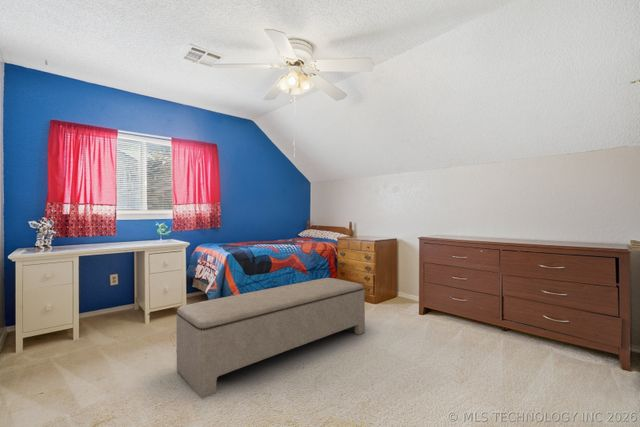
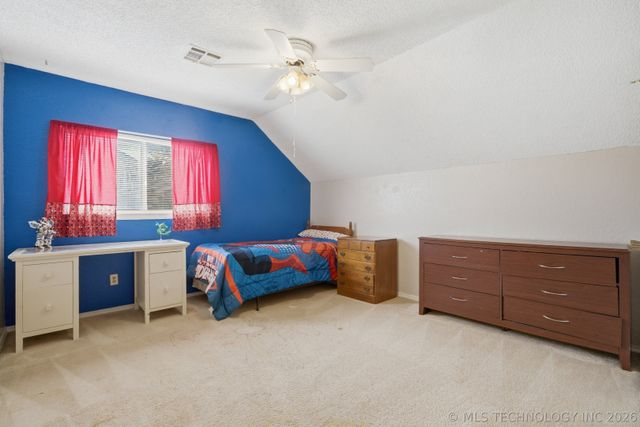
- bench (283, 320)
